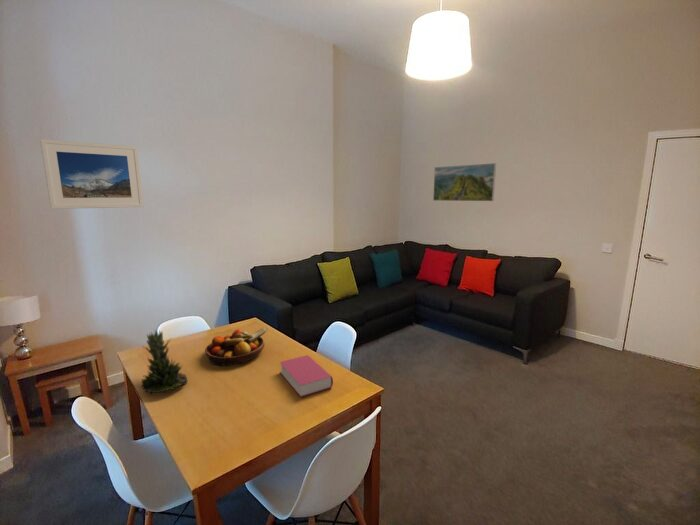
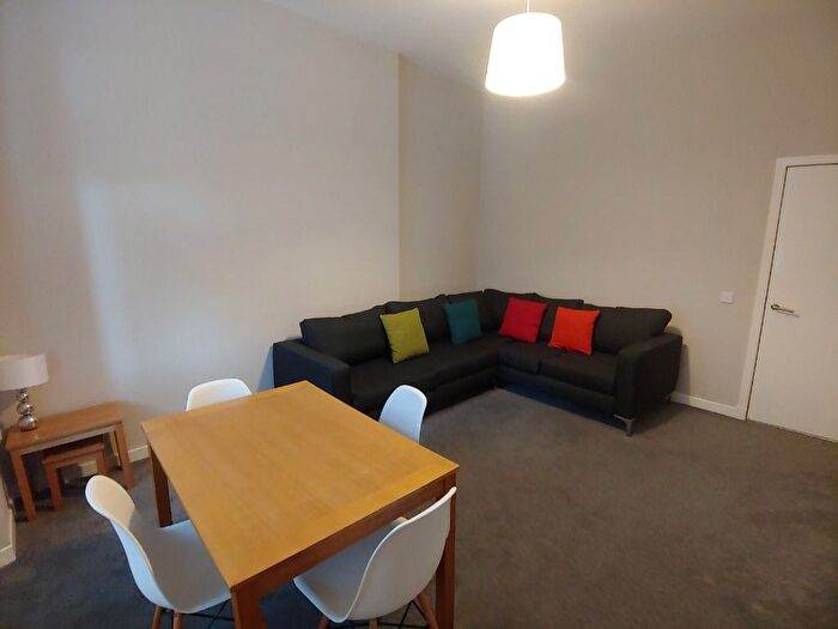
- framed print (96, 176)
- book (305, 374)
- fruit bowl (235, 342)
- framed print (462, 183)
- succulent plant (161, 359)
